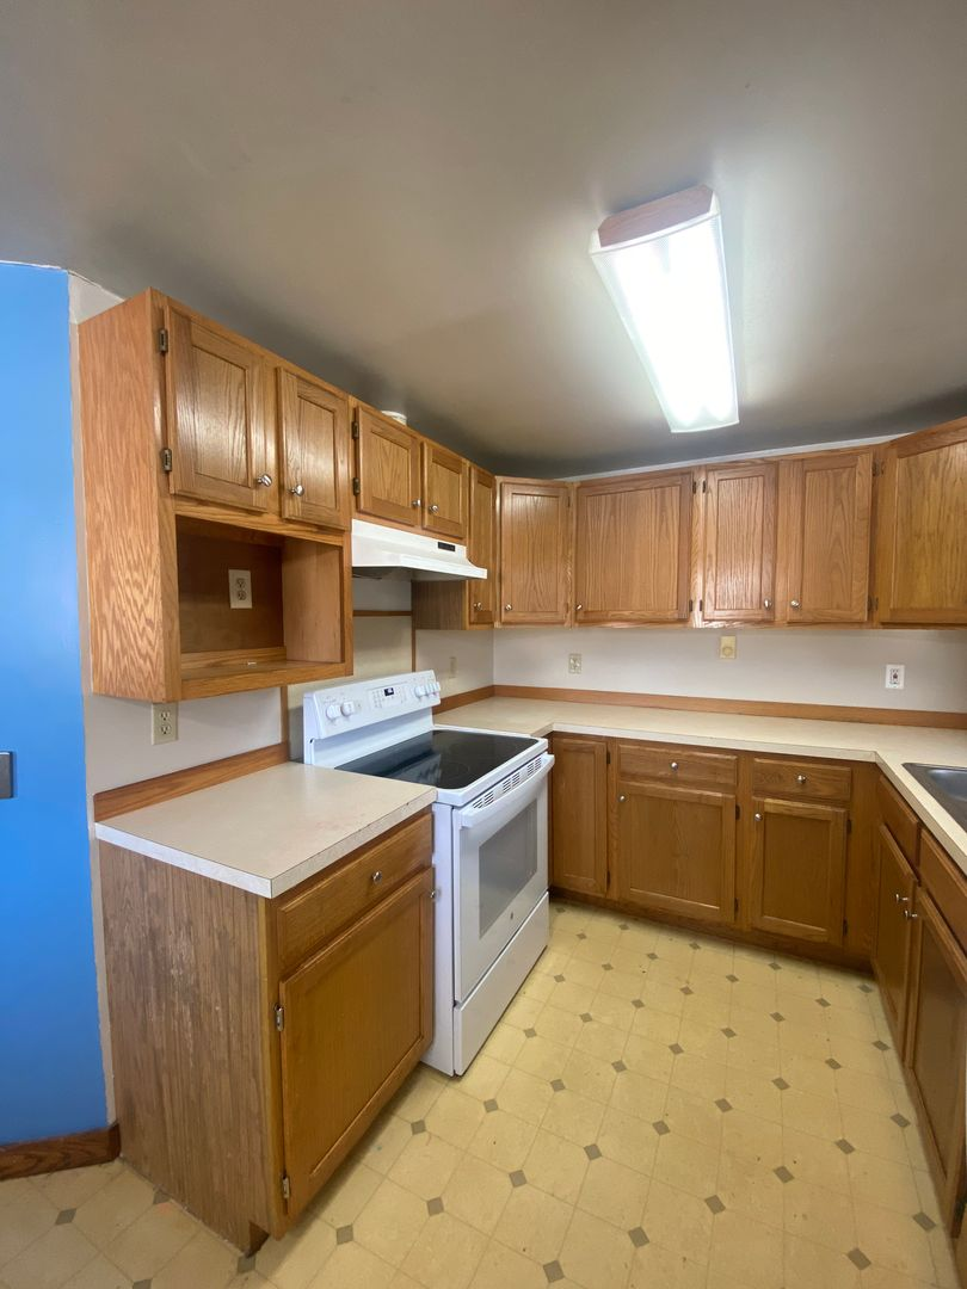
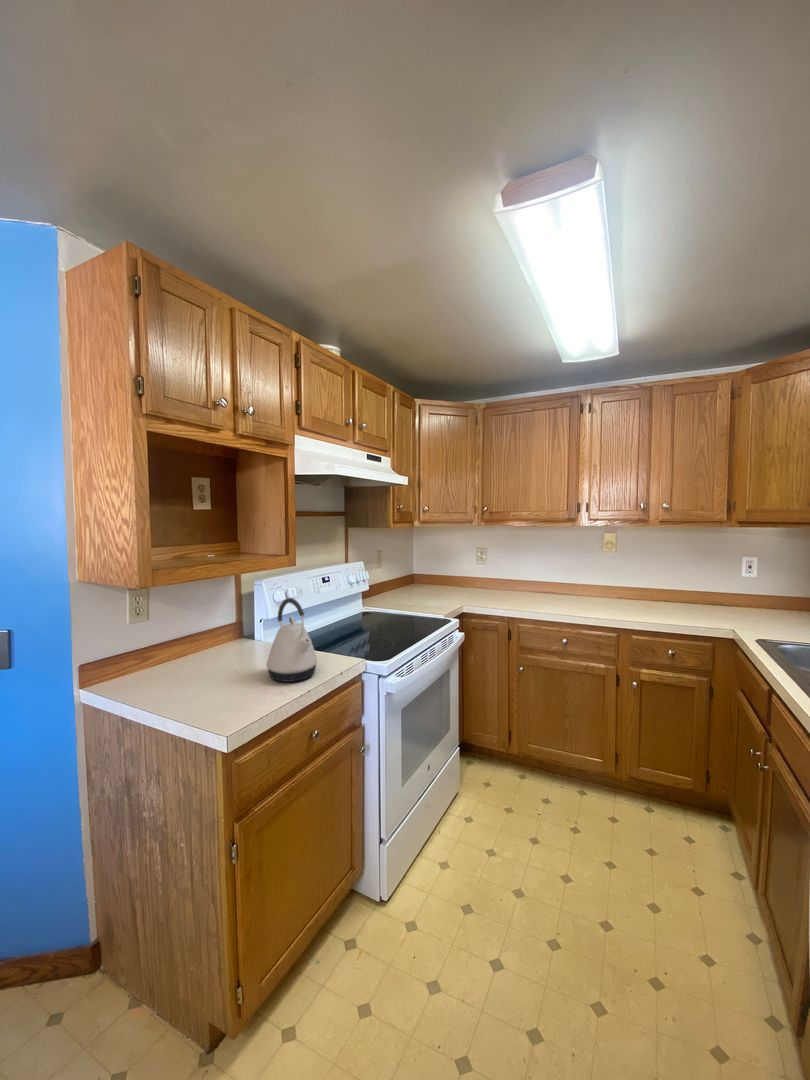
+ kettle (292, 637)
